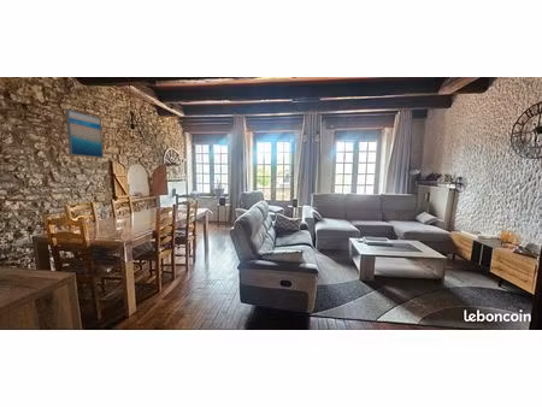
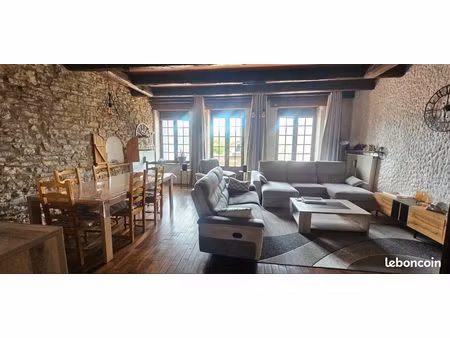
- wall art (86, 135)
